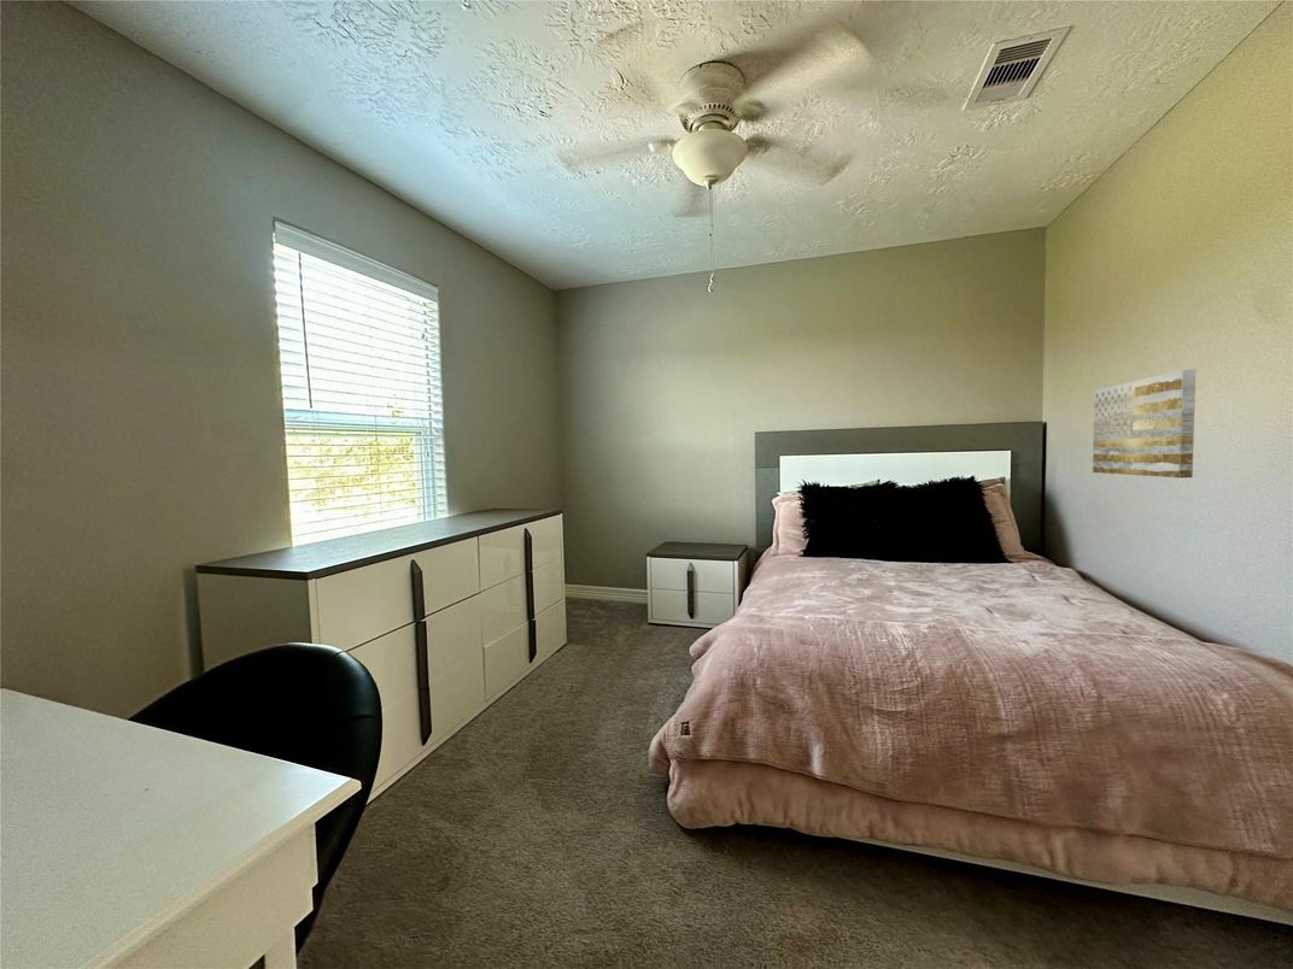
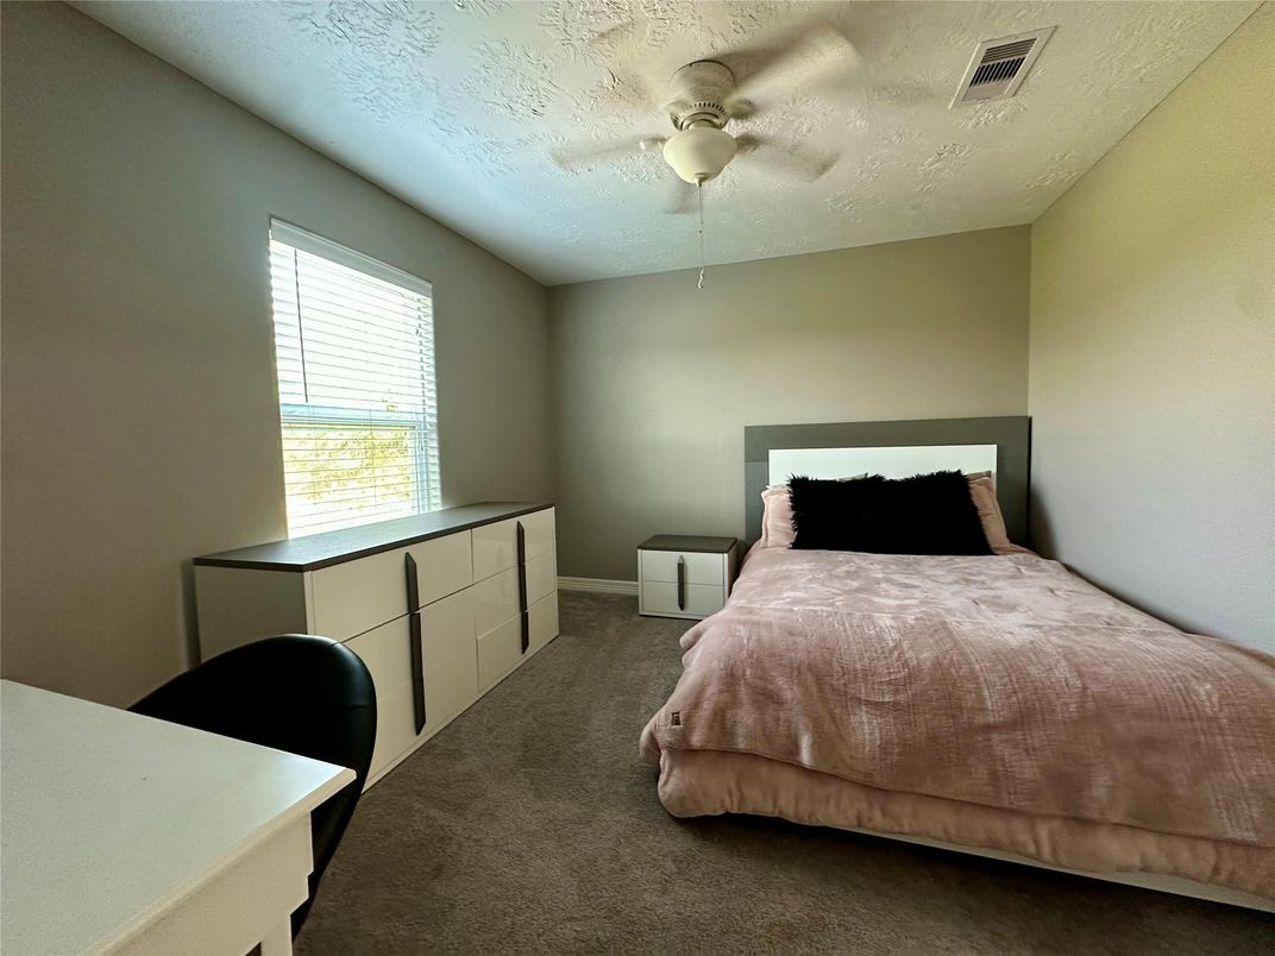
- wall art (1136, 428)
